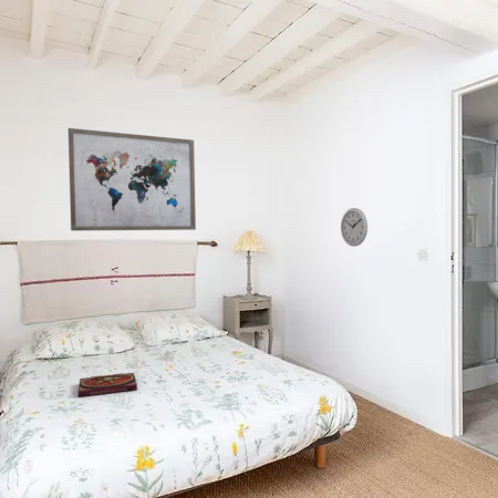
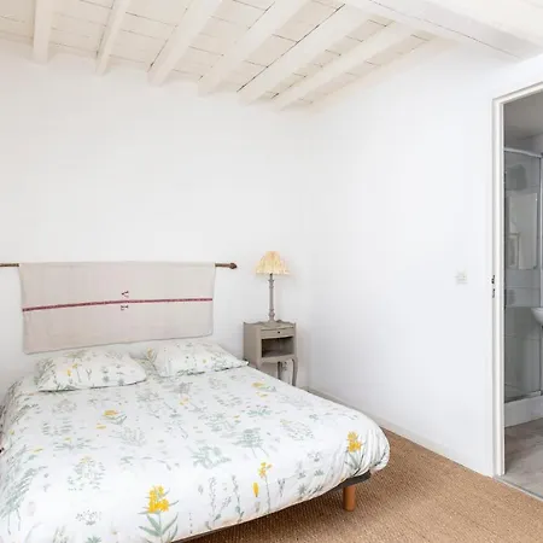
- book (107, 382)
- wall clock (353, 227)
- wall art (136, 181)
